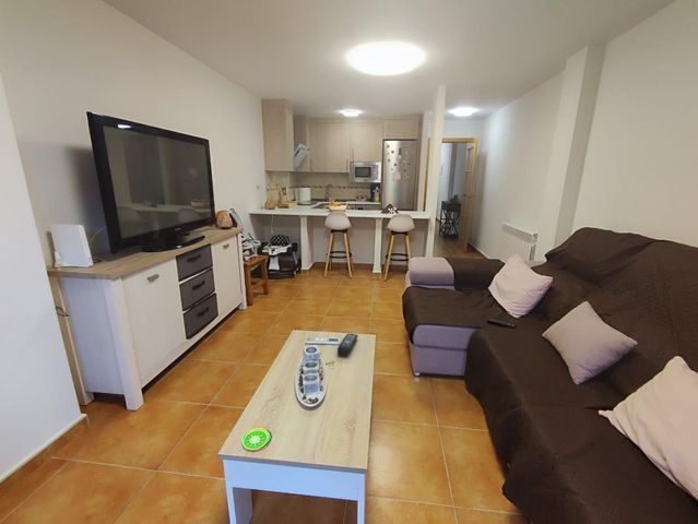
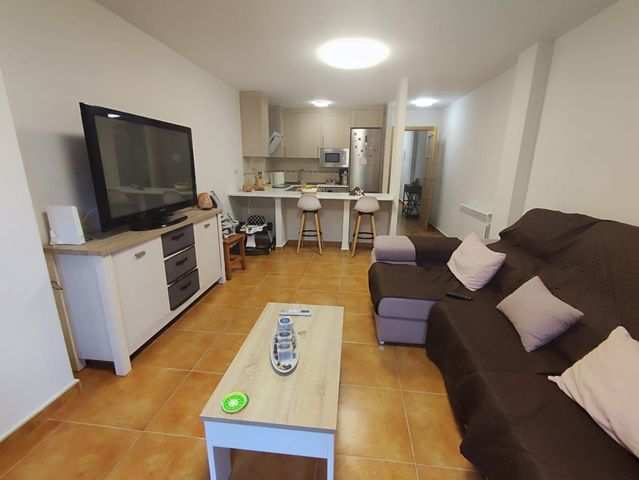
- remote control (347, 343)
